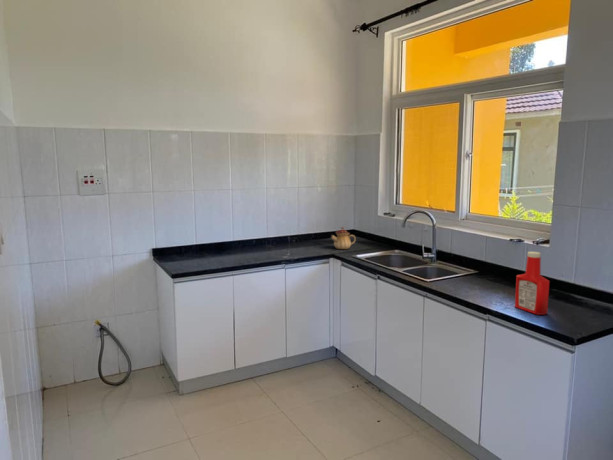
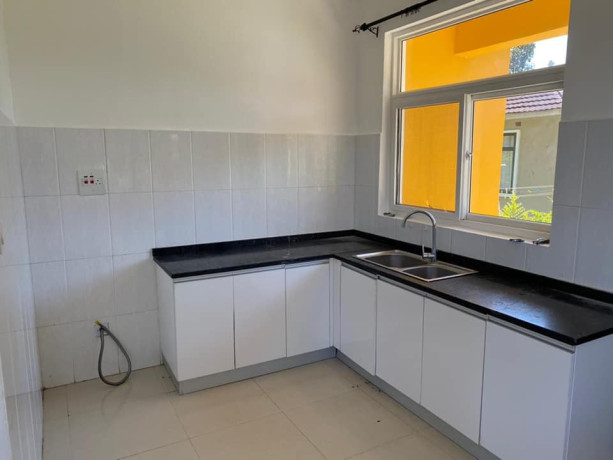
- teapot (343, 237)
- soap bottle (532, 281)
